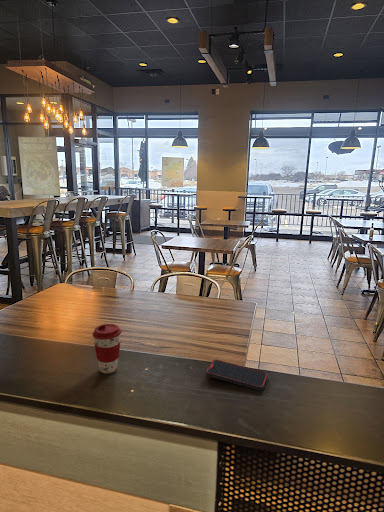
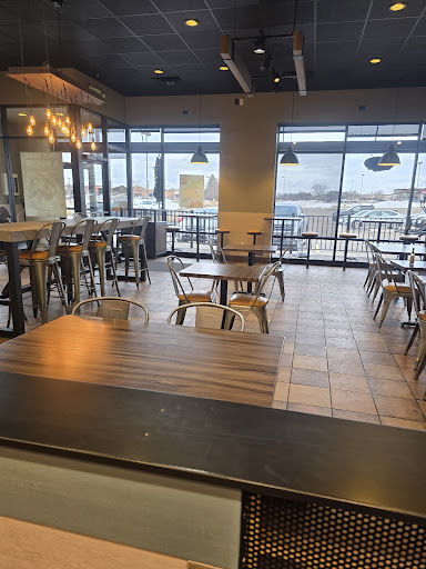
- smartphone (236, 374)
- coffee cup (107, 348)
